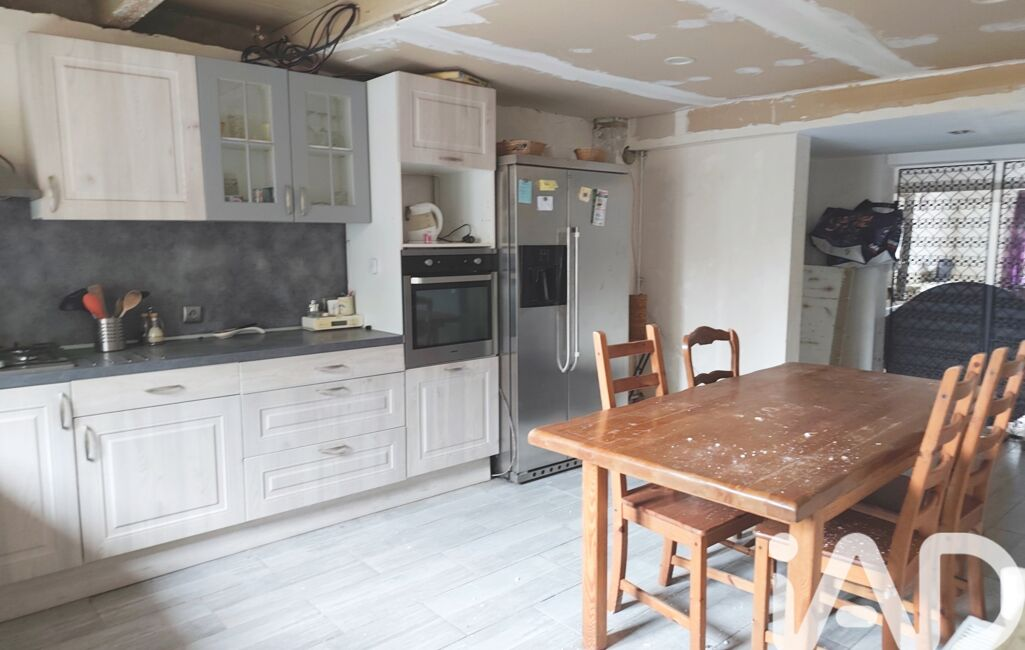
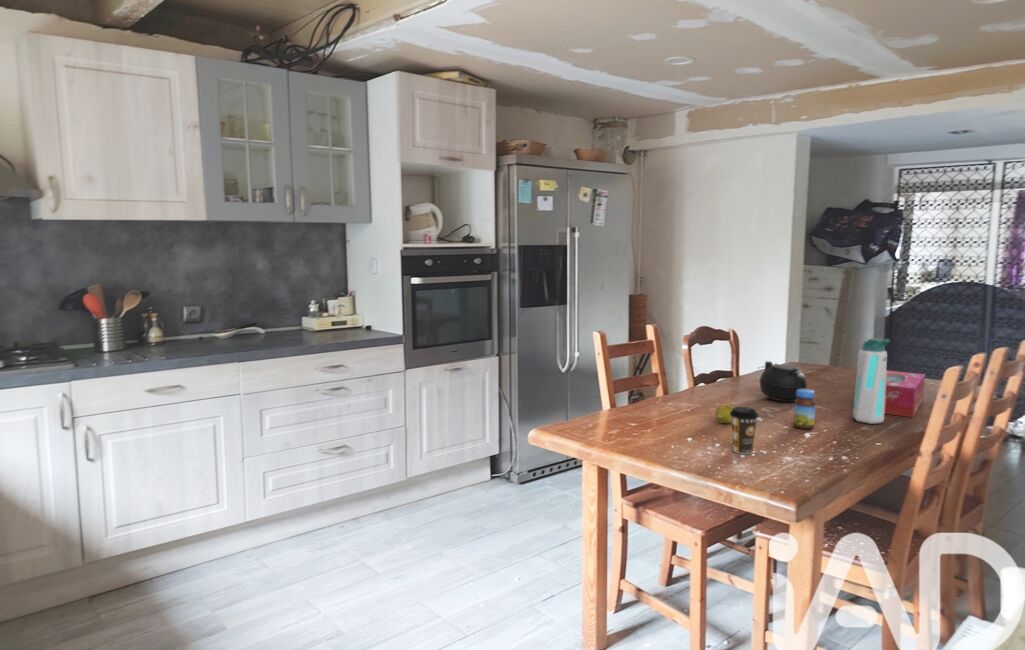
+ tissue box (894, 391)
+ water bottle (872, 379)
+ jar (804, 408)
+ coffee cup (743, 430)
+ teapot (780, 381)
+ fruit (725, 413)
